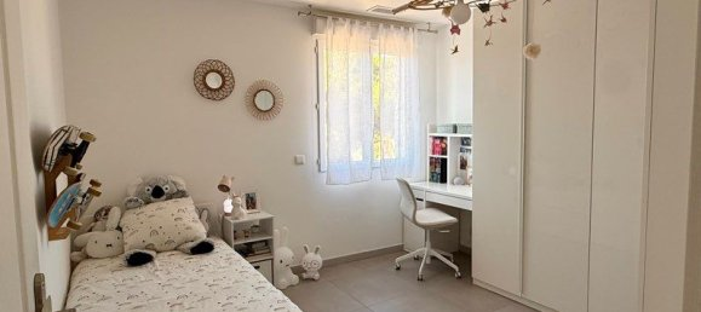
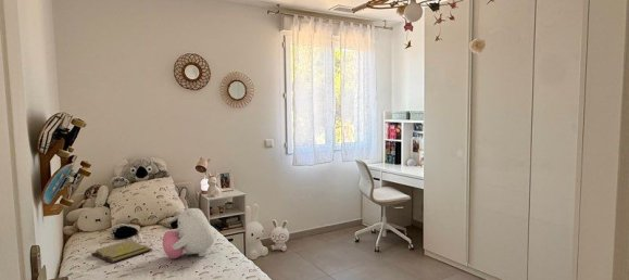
+ plush toy (188, 231)
+ diary (122, 250)
